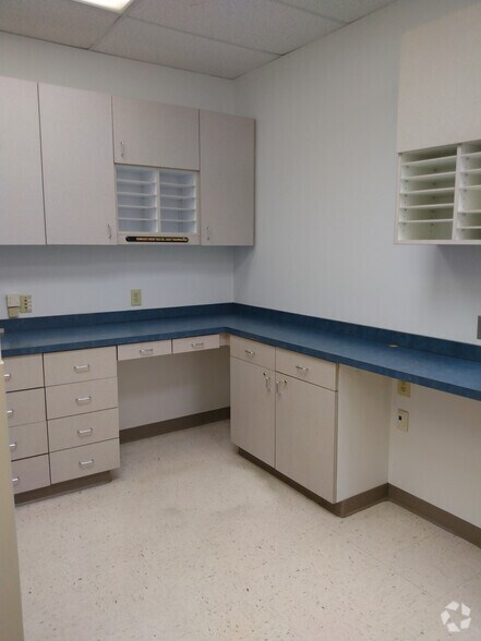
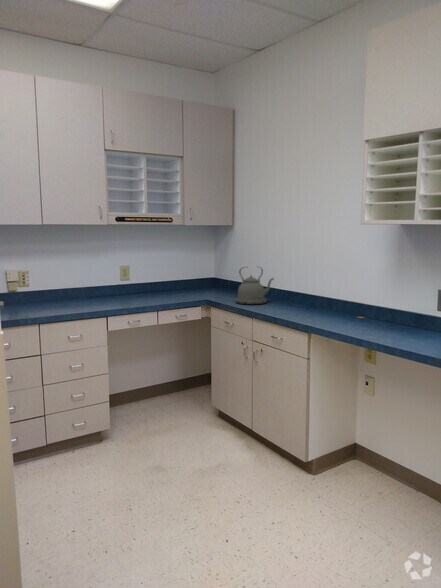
+ kettle (252, 284)
